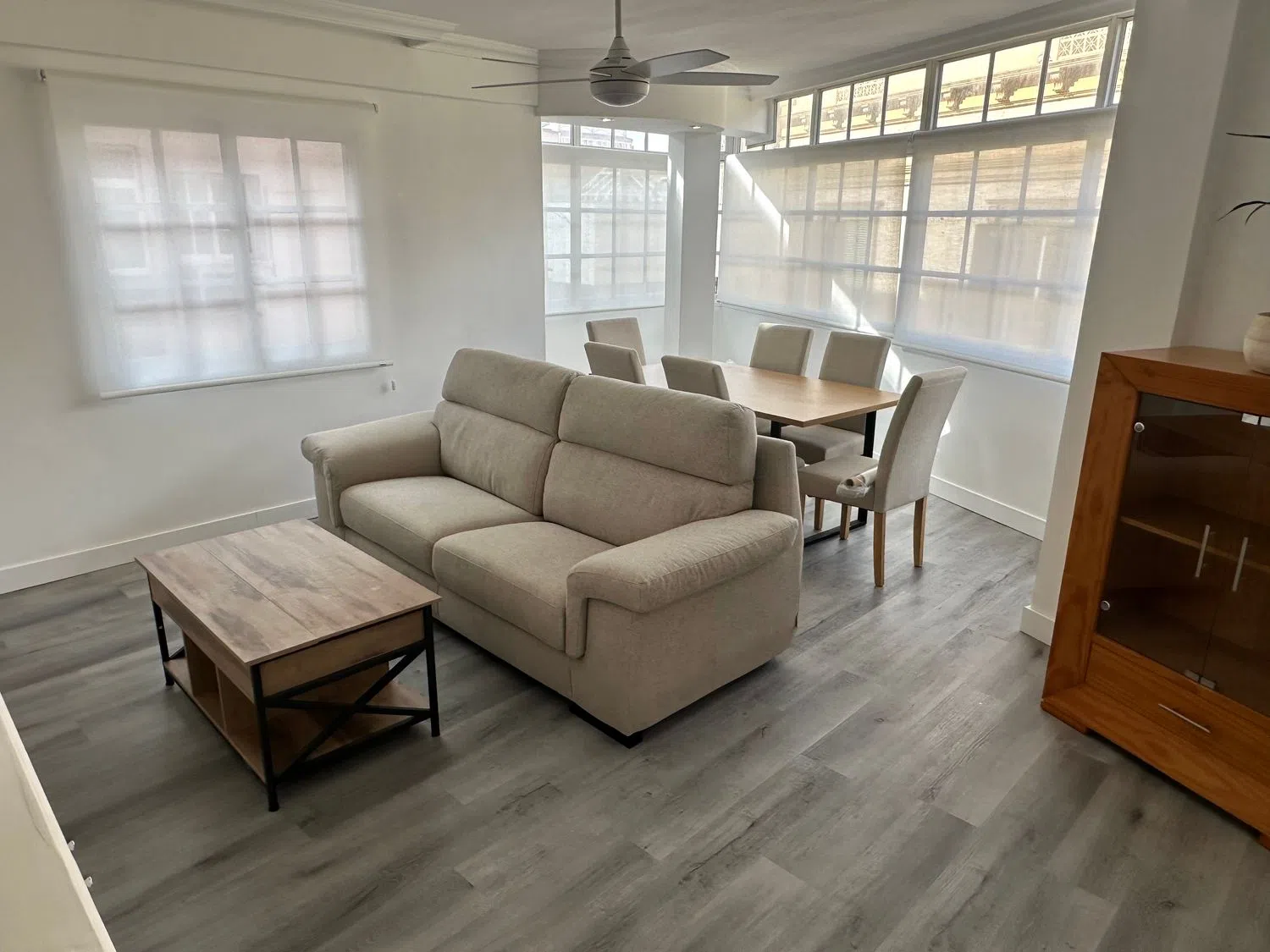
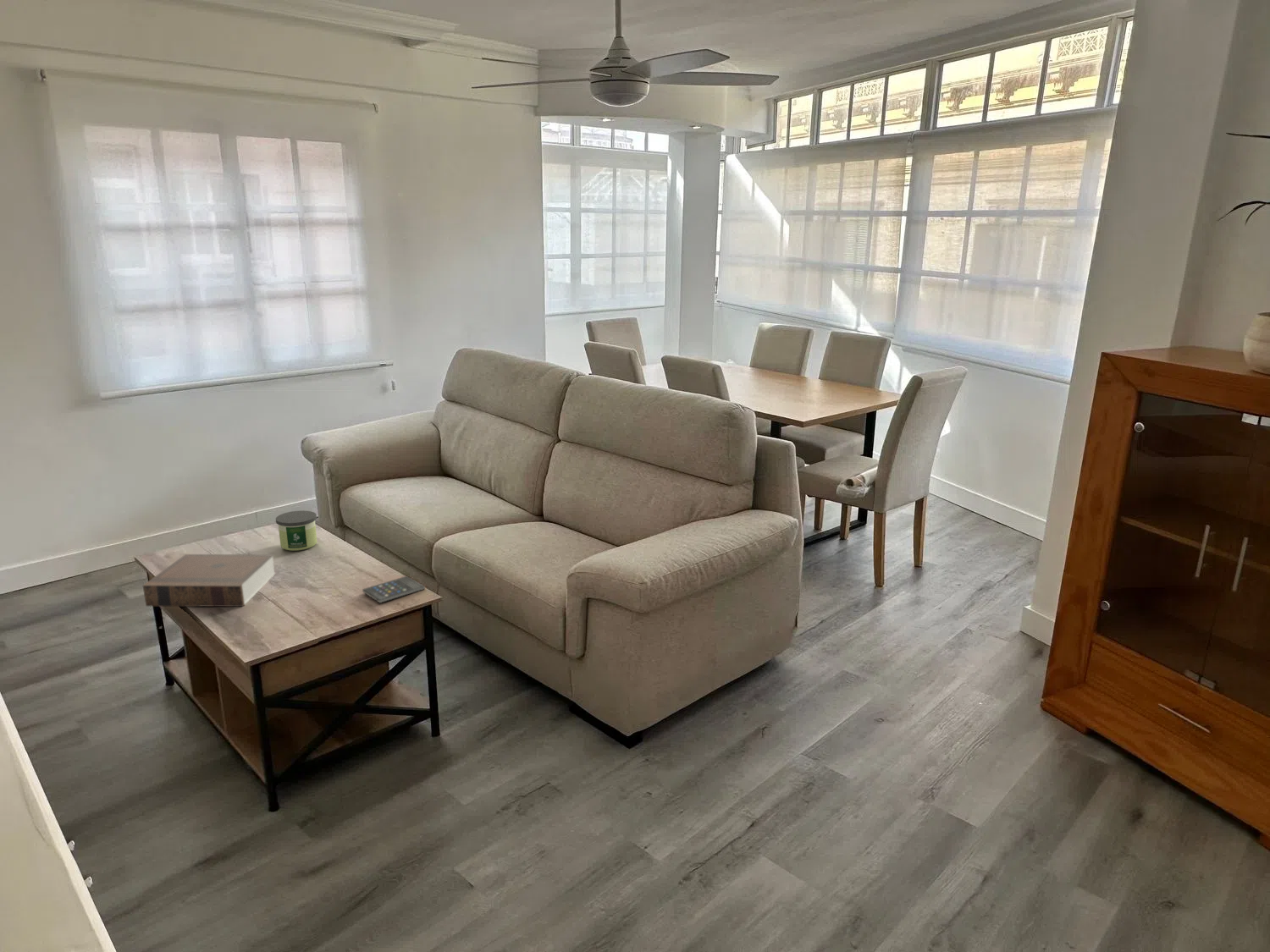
+ candle (297, 531)
+ smartphone (394, 589)
+ book (213, 579)
